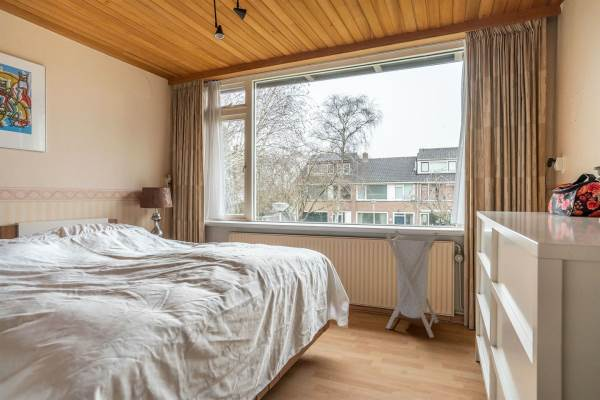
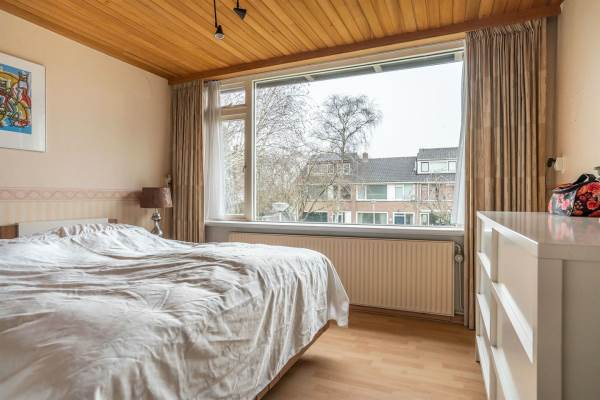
- laundry hamper (412, 279)
